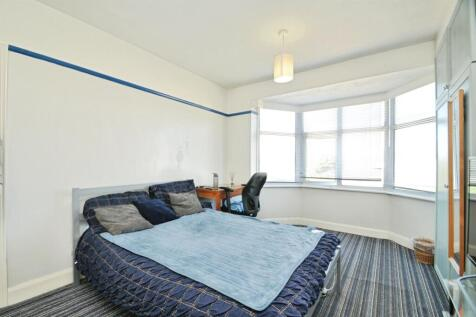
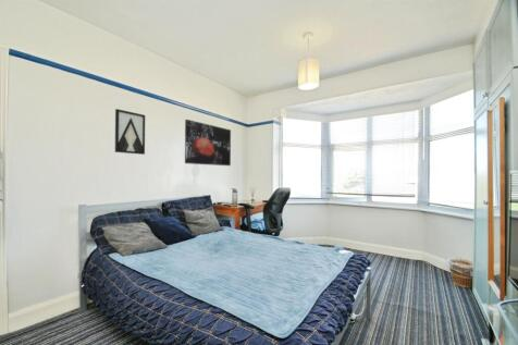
+ wall art (210, 145)
+ wall art (131, 133)
